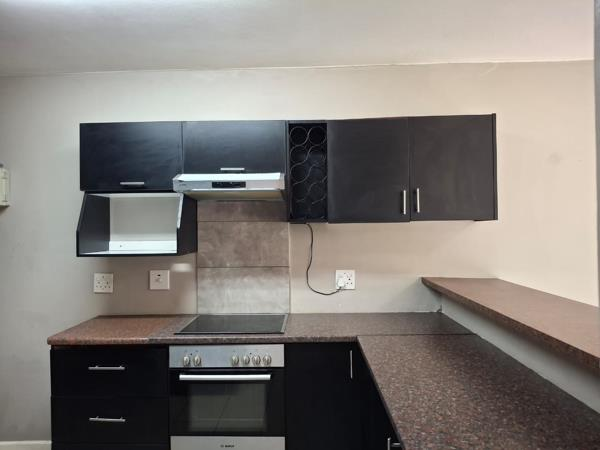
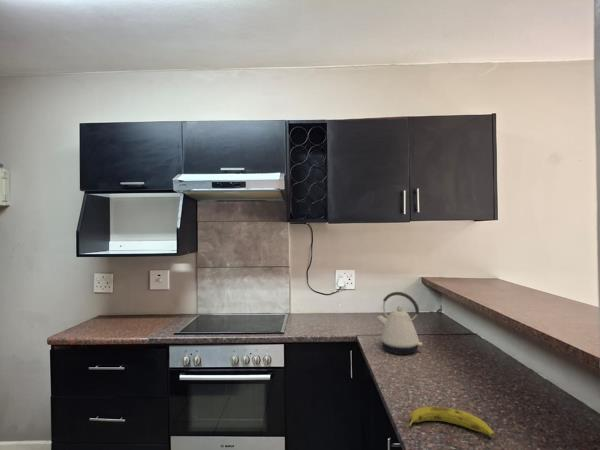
+ kettle (398, 320)
+ fruit (450, 421)
